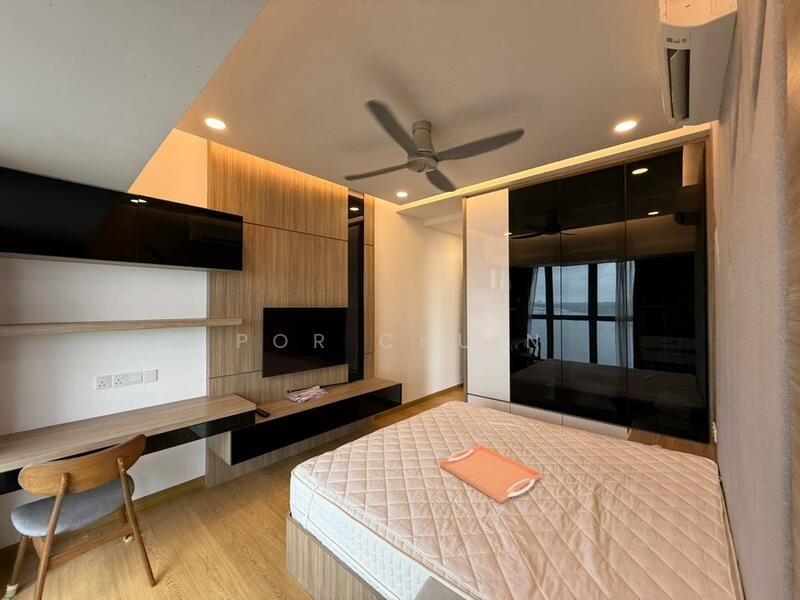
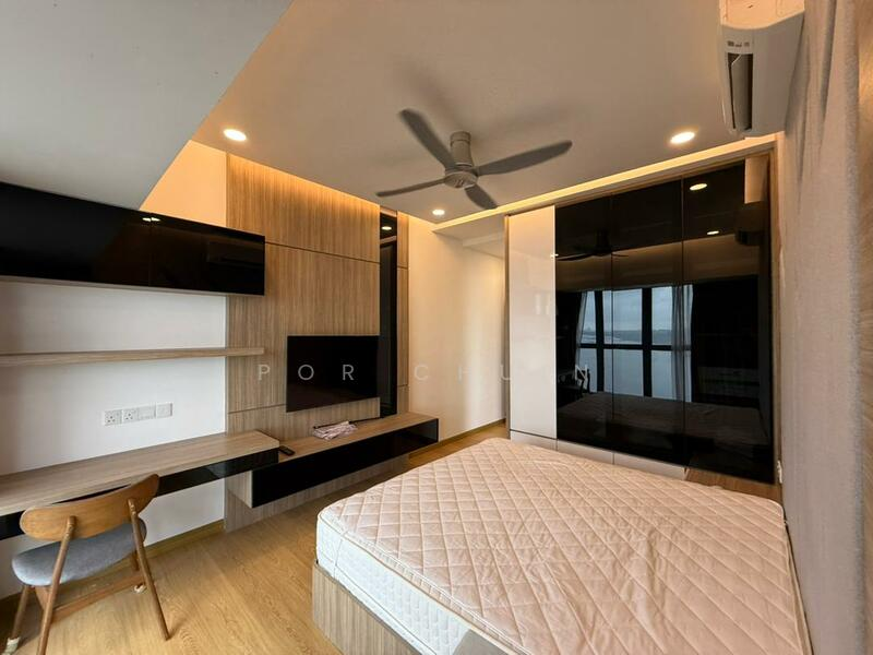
- serving tray (488, 469)
